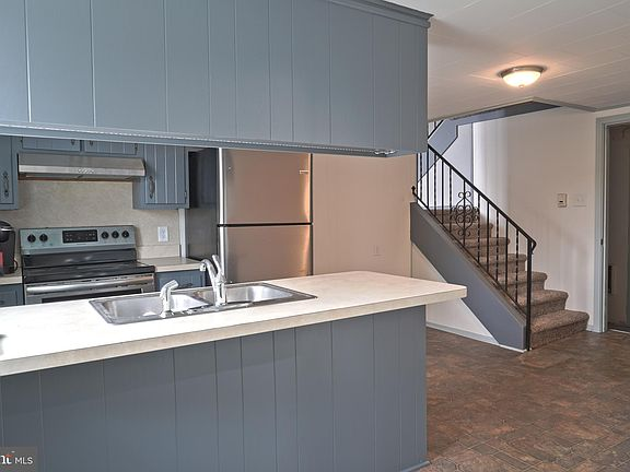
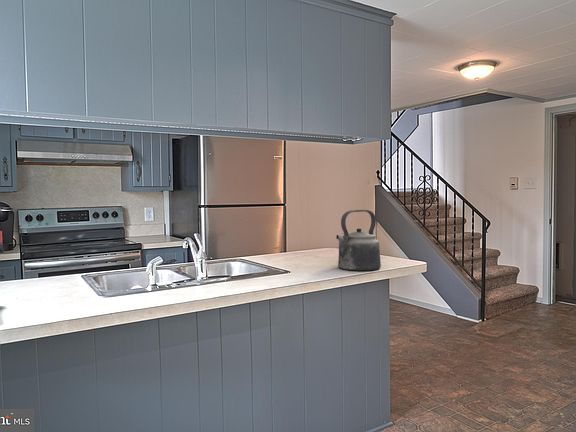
+ kettle (356, 239)
